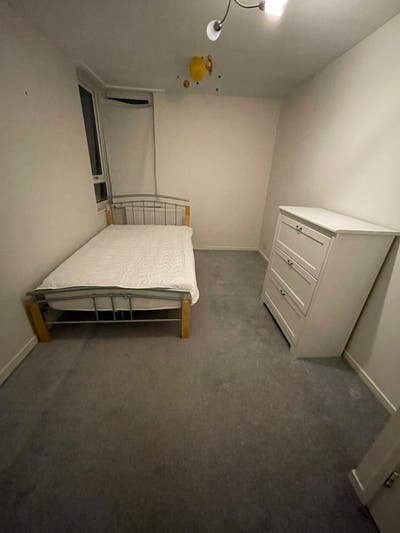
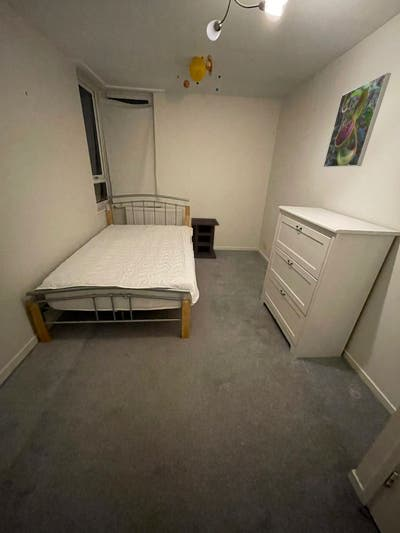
+ nightstand (203, 237)
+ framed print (350, 128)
